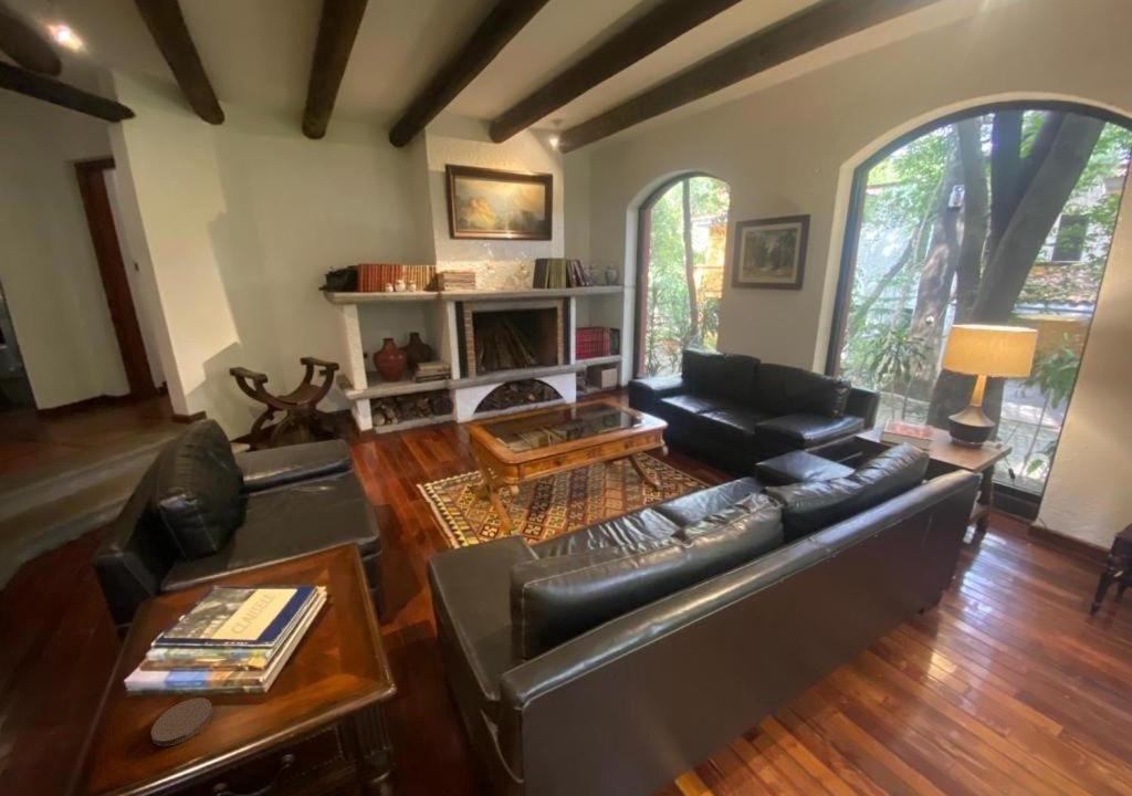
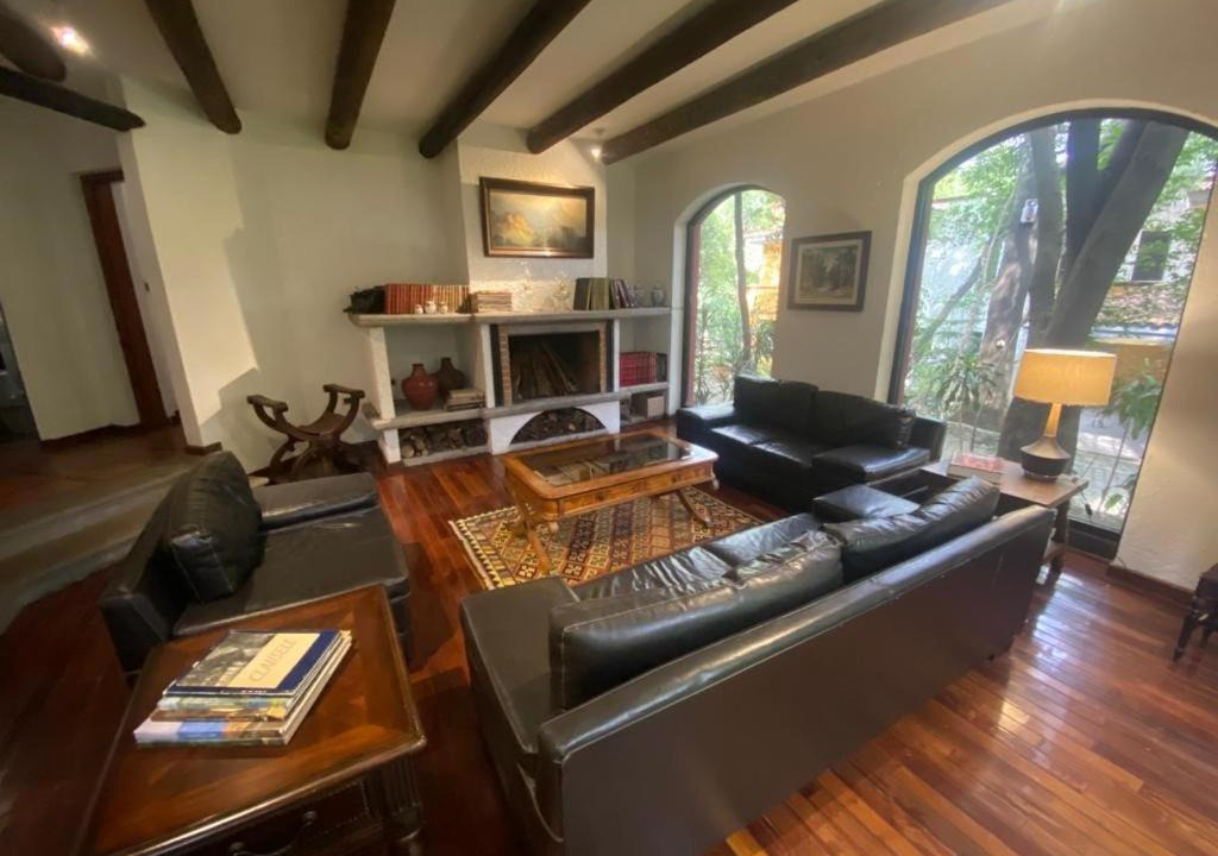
- coaster (182, 721)
